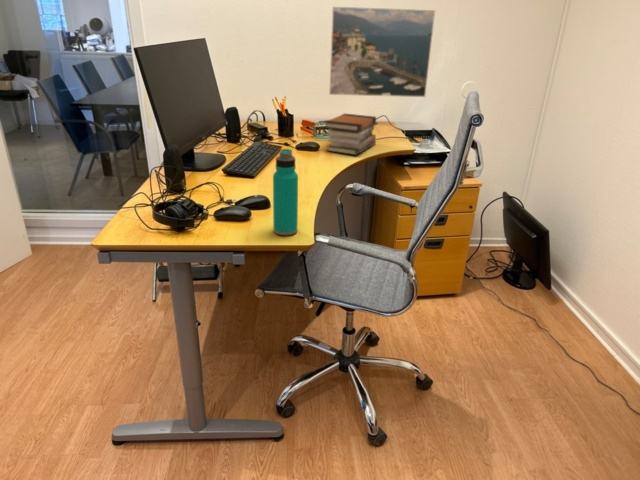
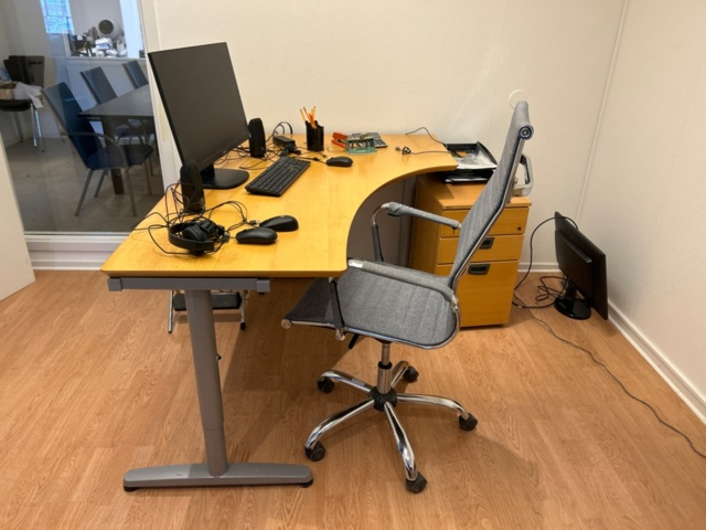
- water bottle (285, 192)
- book stack (351, 133)
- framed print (380, 53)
